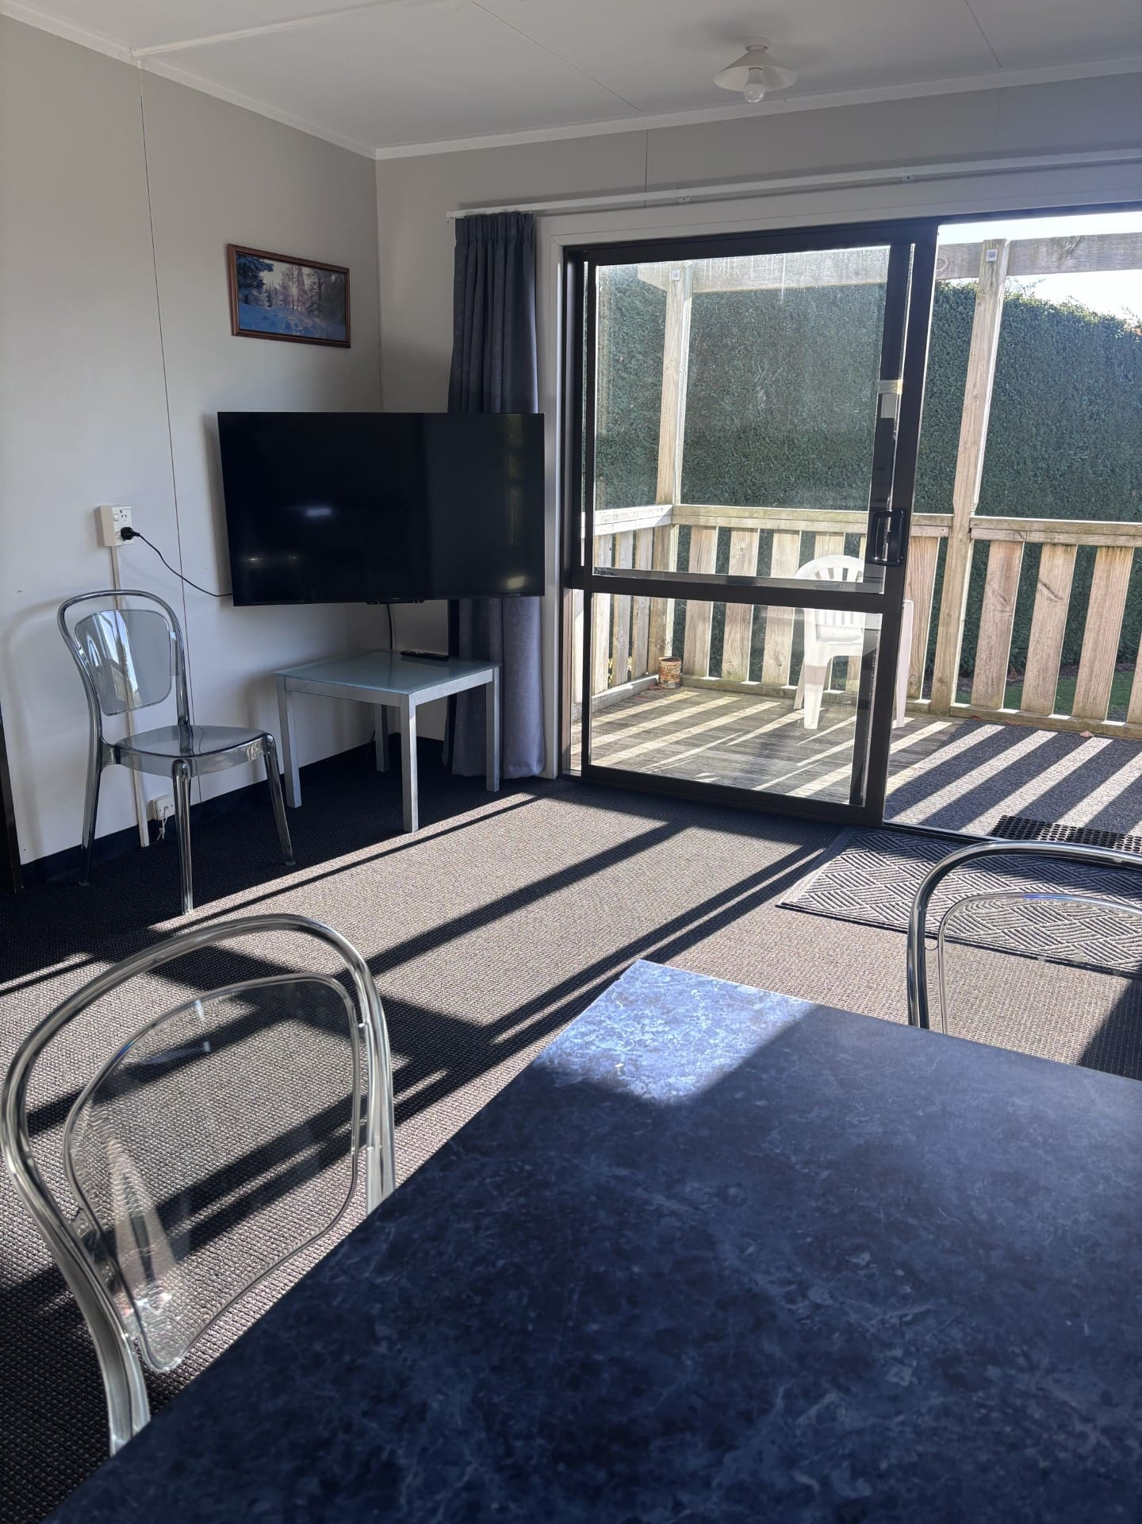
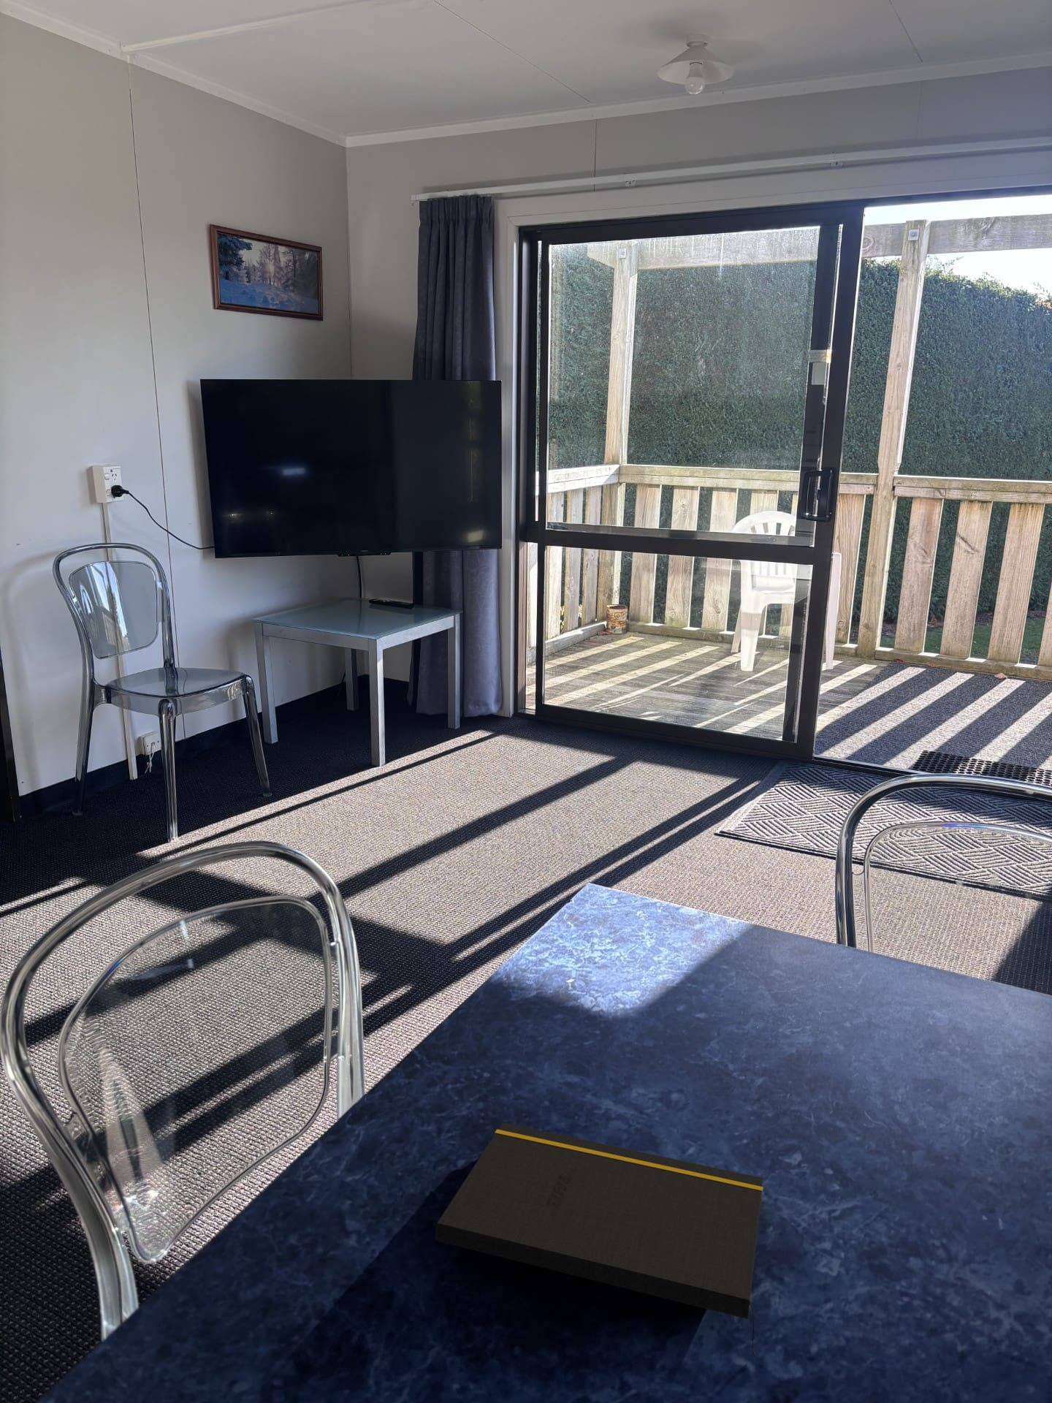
+ notepad (608, 1207)
